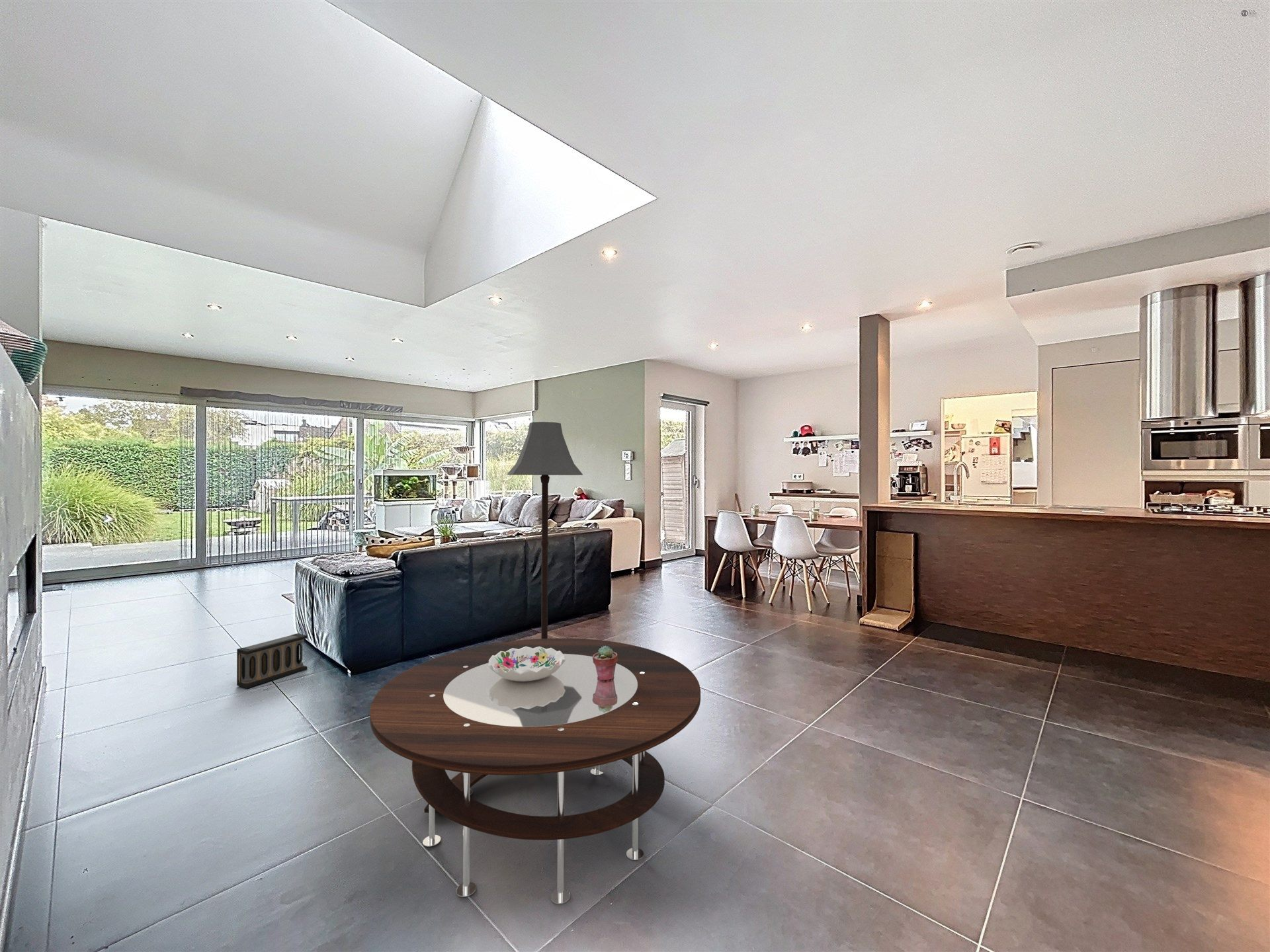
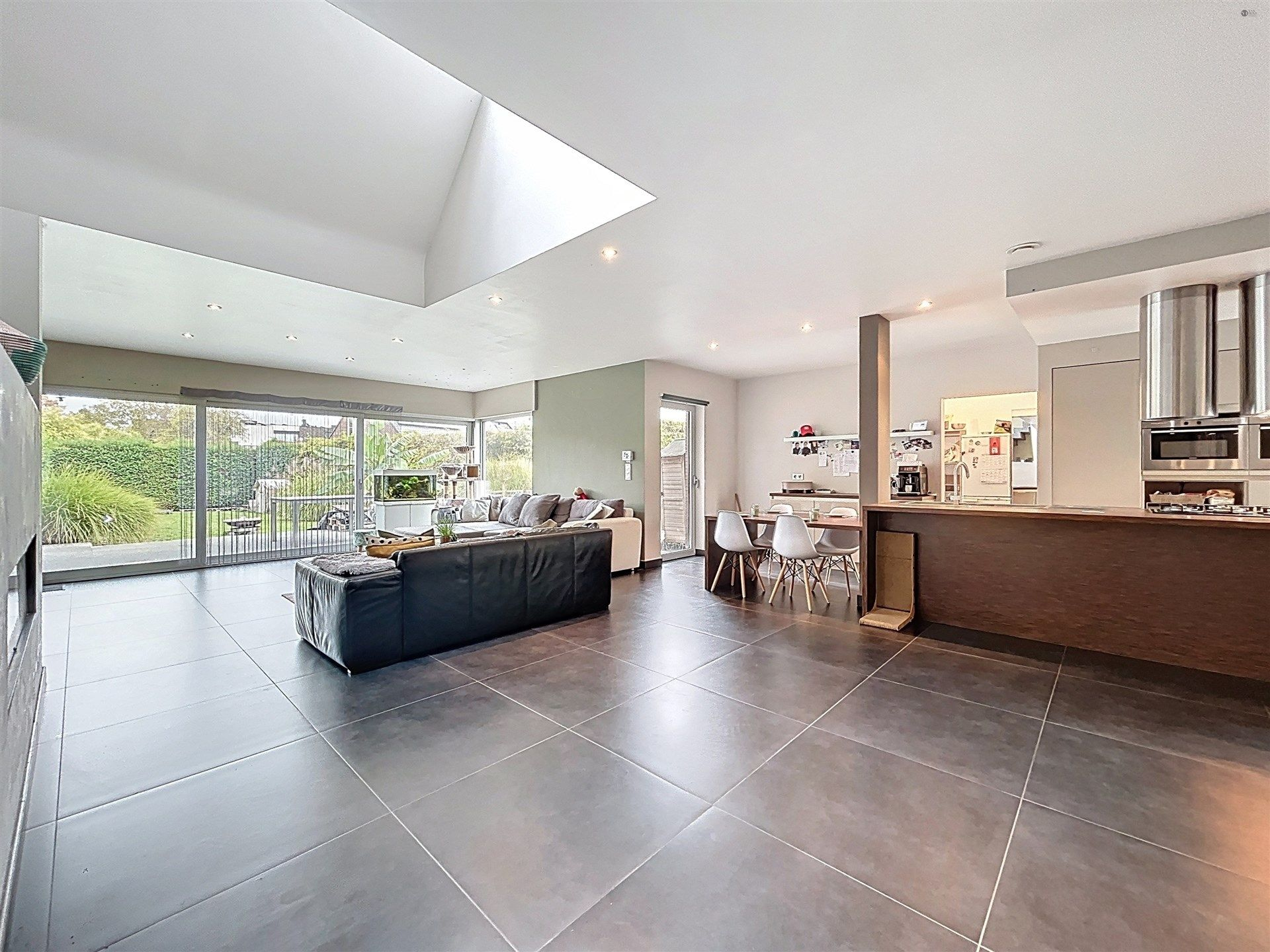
- coffee table (542, 752)
- floor lamp (544, 539)
- decorative bowl (527, 666)
- speaker (273, 659)
- potted succulent (605, 661)
